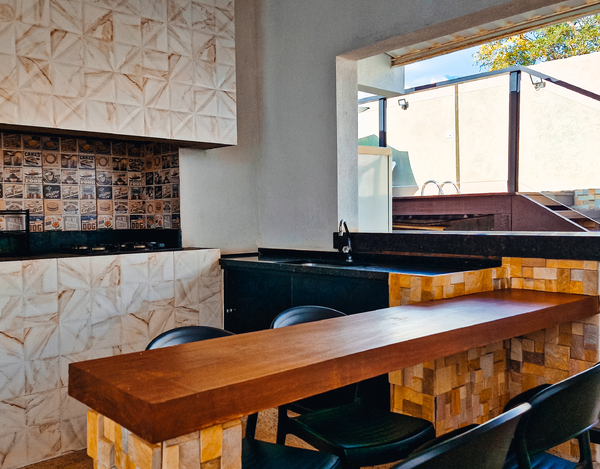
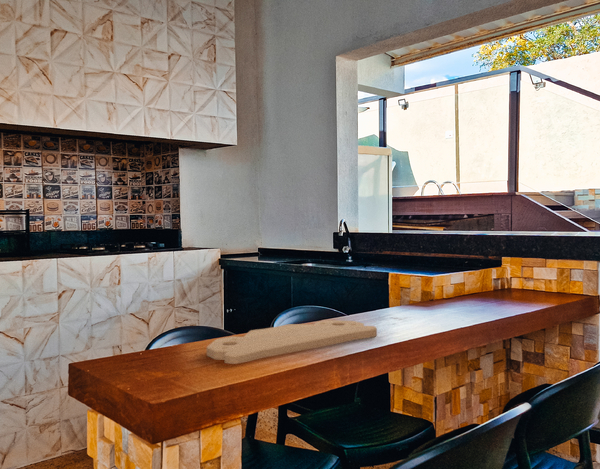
+ cutting board (290, 337)
